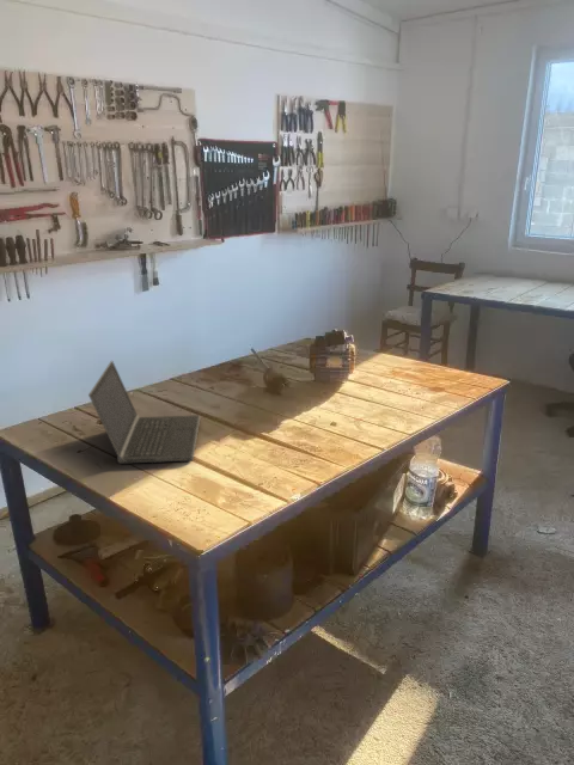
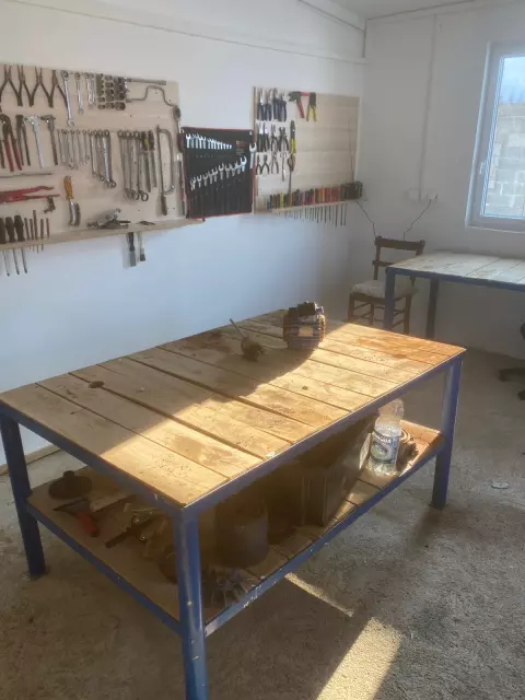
- laptop computer (149, 417)
